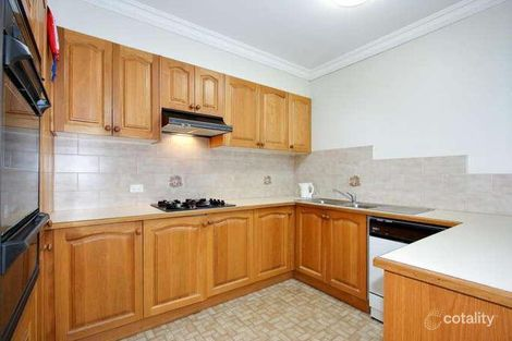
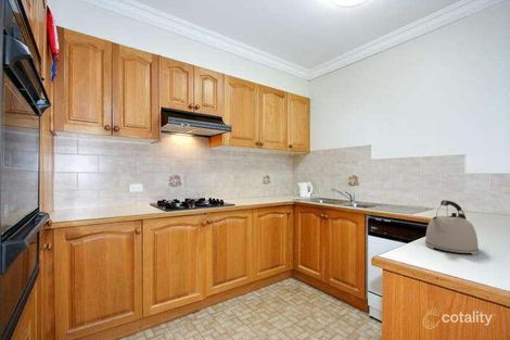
+ kettle (449, 224)
